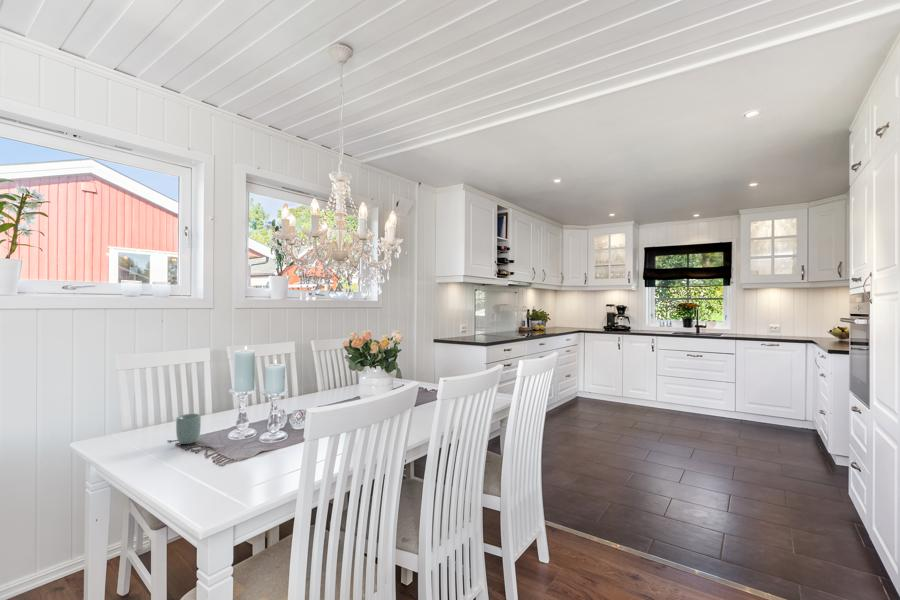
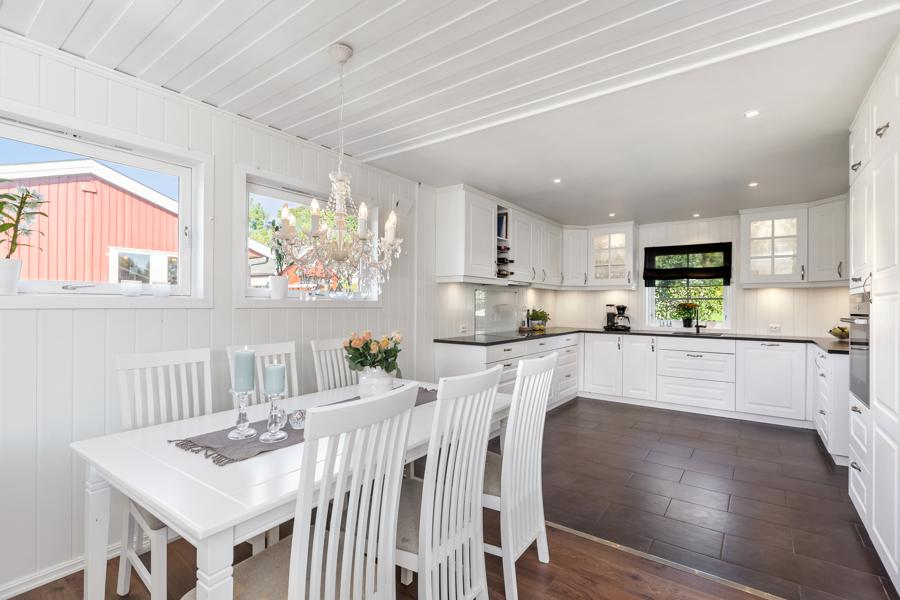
- cup (188, 429)
